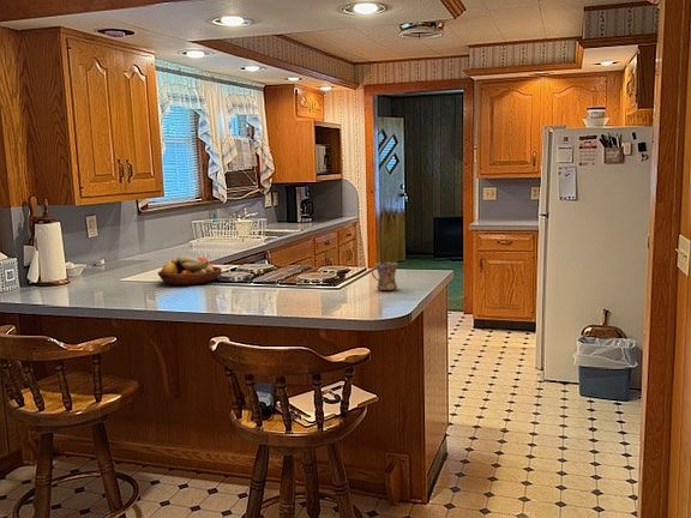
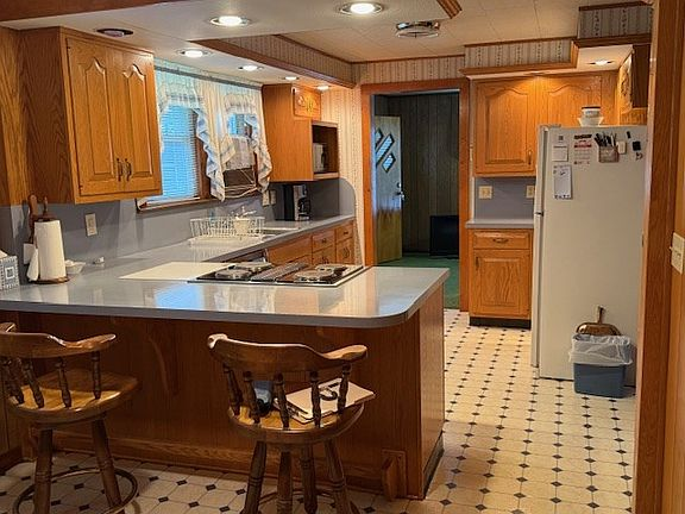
- fruit bowl (190, 267)
- mug (384, 276)
